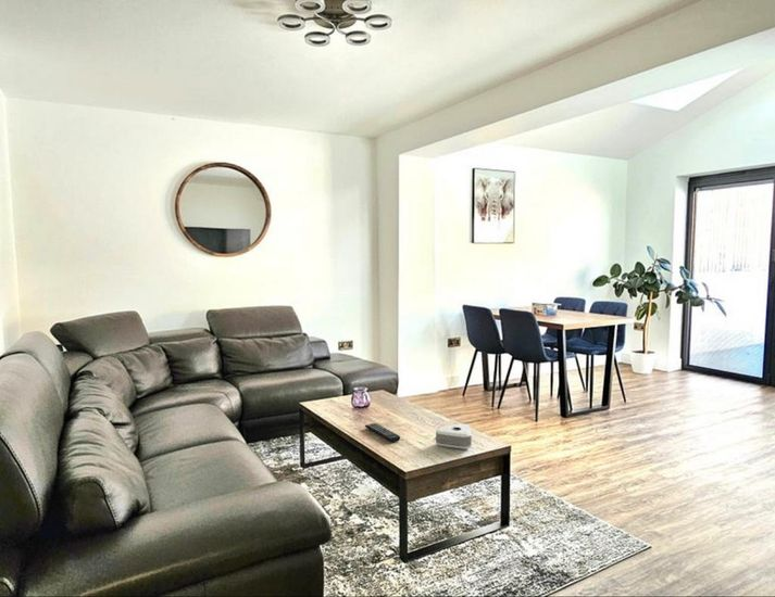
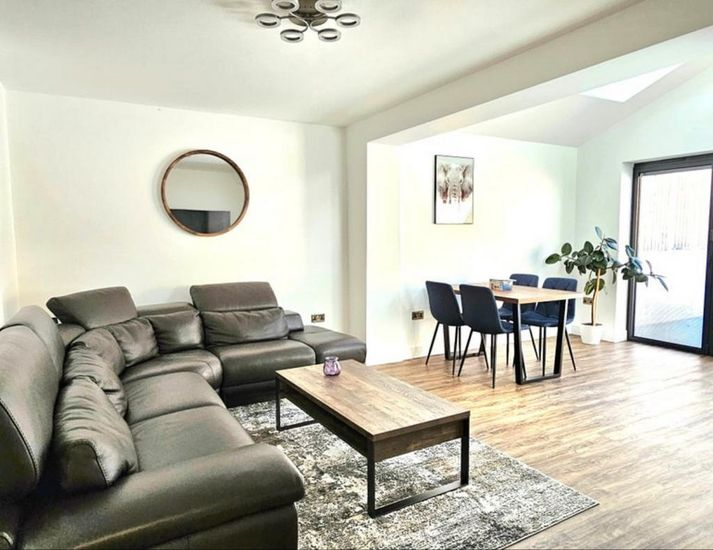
- remote control (382, 432)
- speaker (453, 434)
